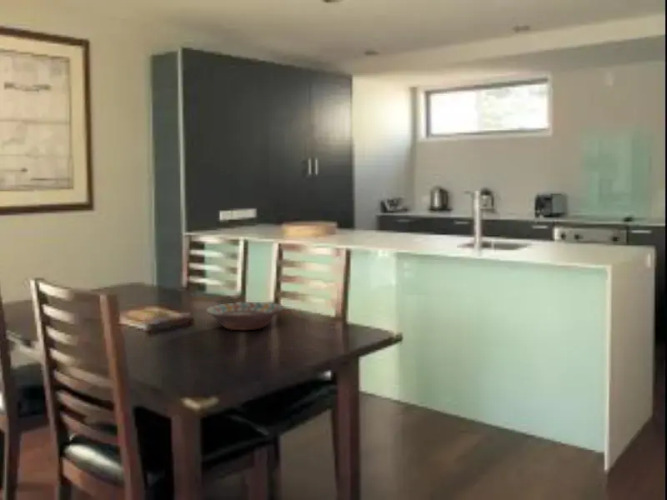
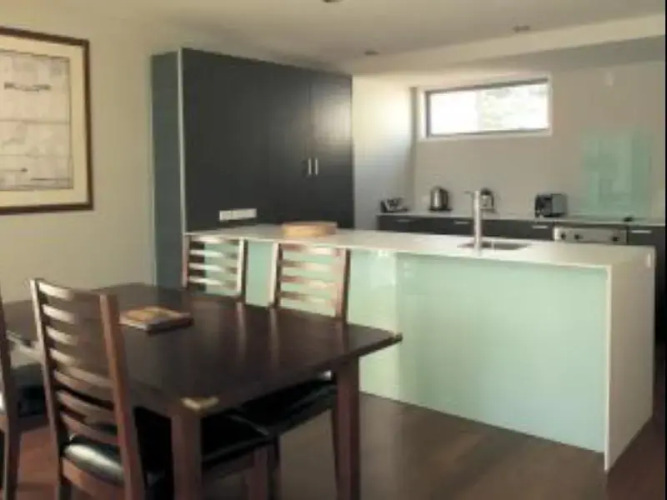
- decorative bowl (245, 317)
